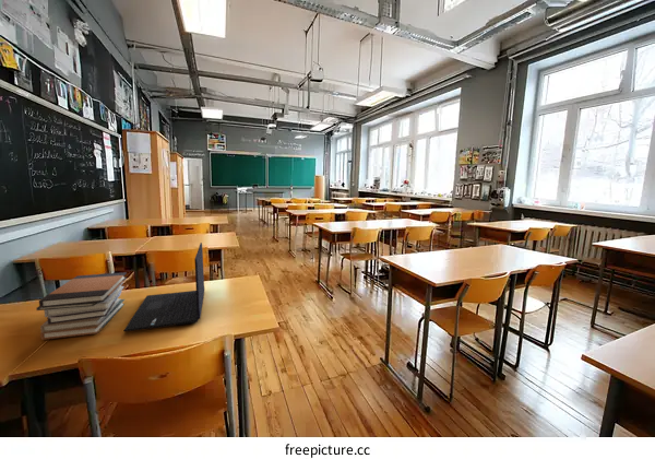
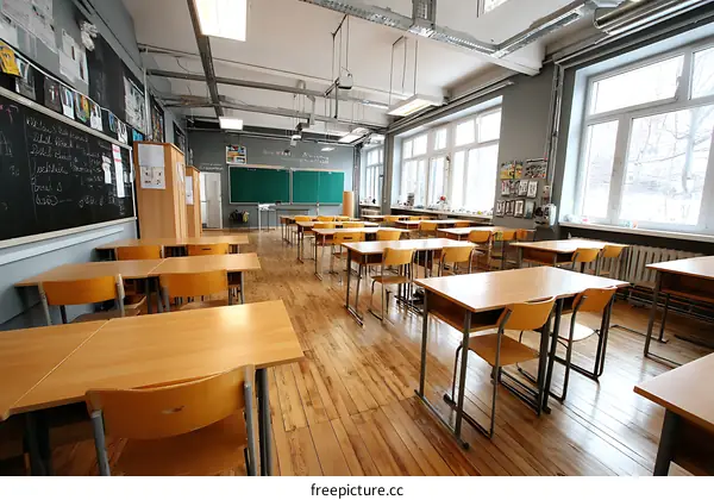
- book stack (88, 302)
- laptop (169, 293)
